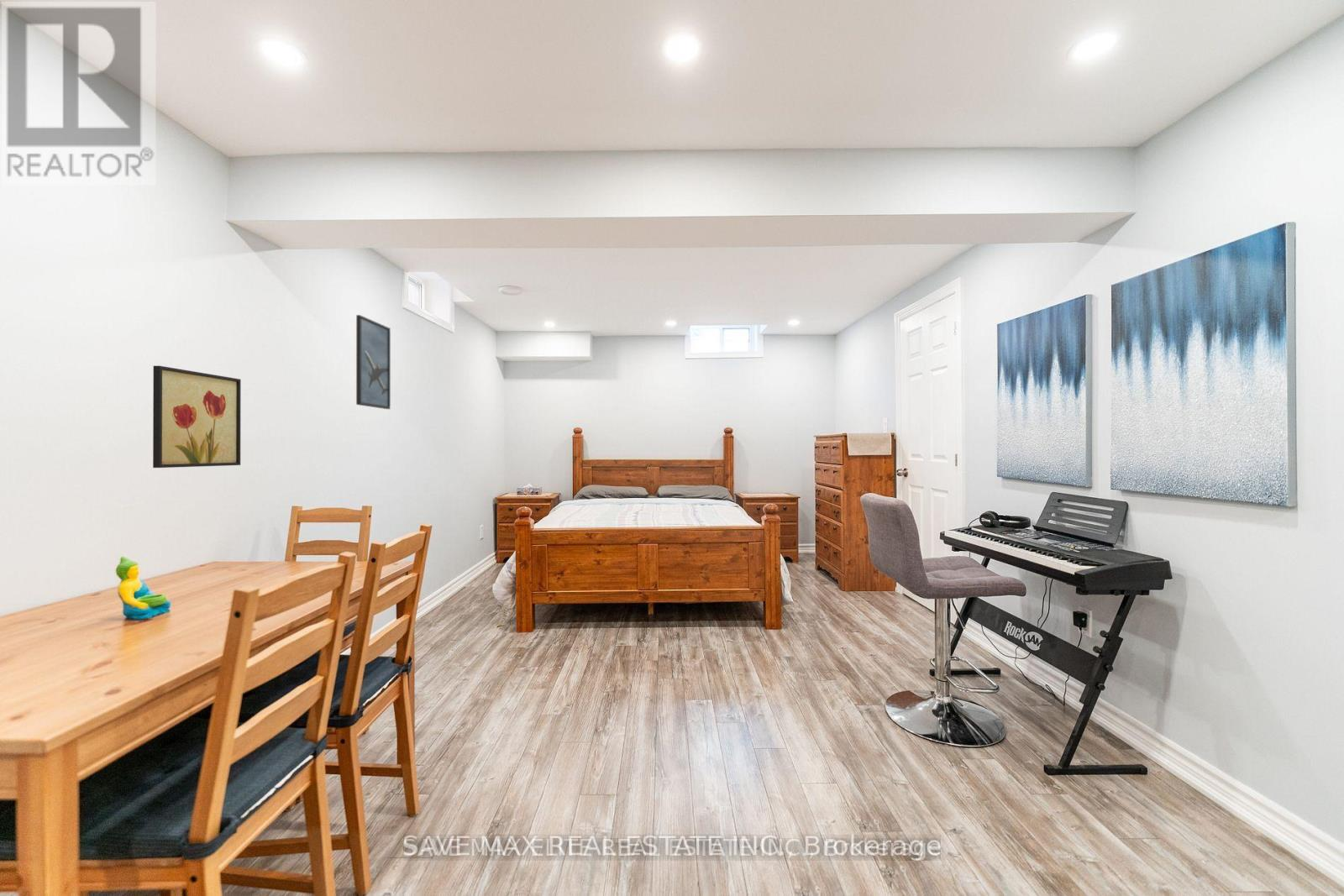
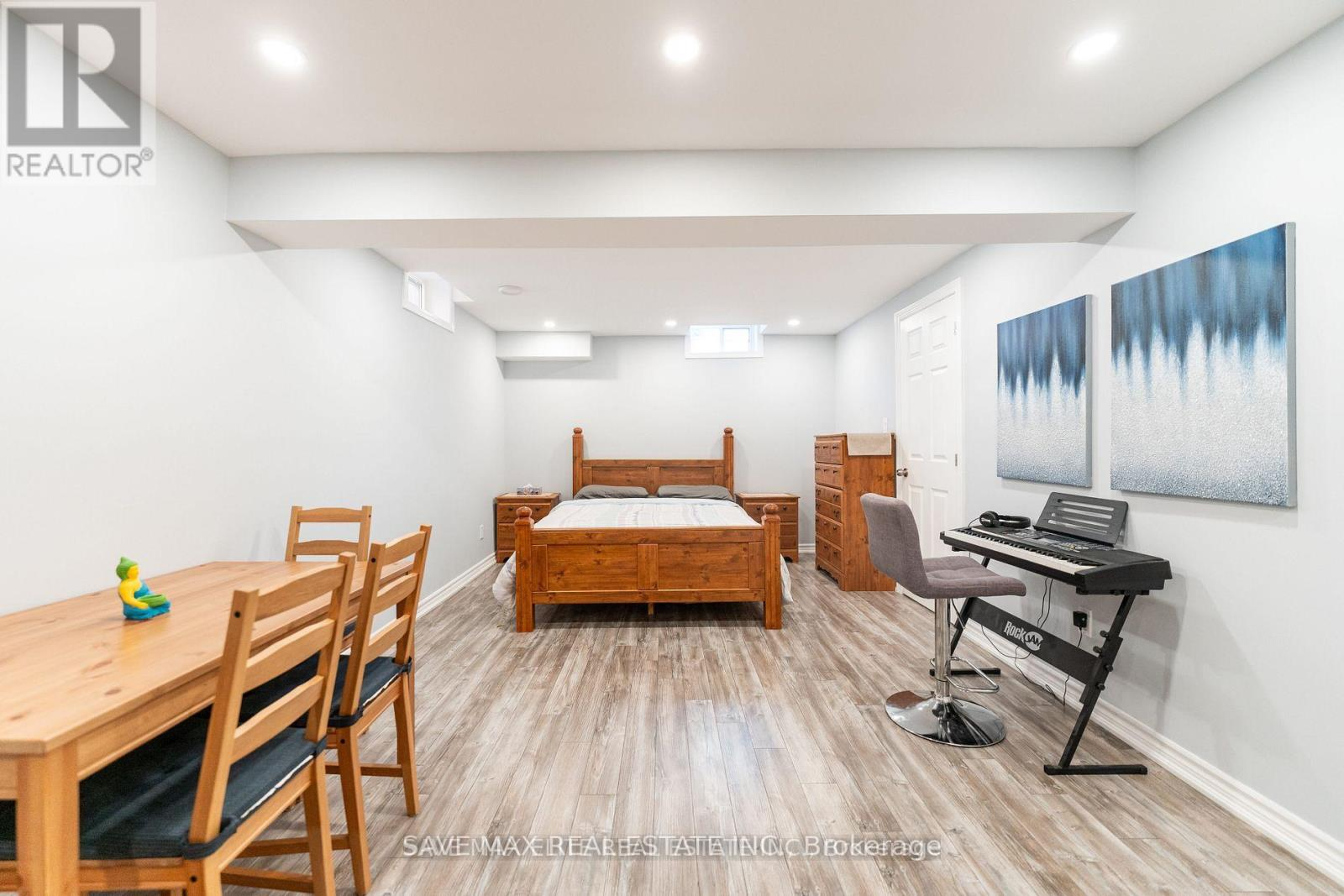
- wall art (198, 419)
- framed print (374, 364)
